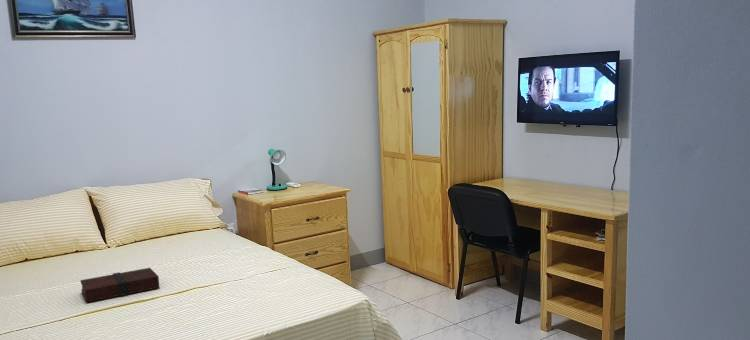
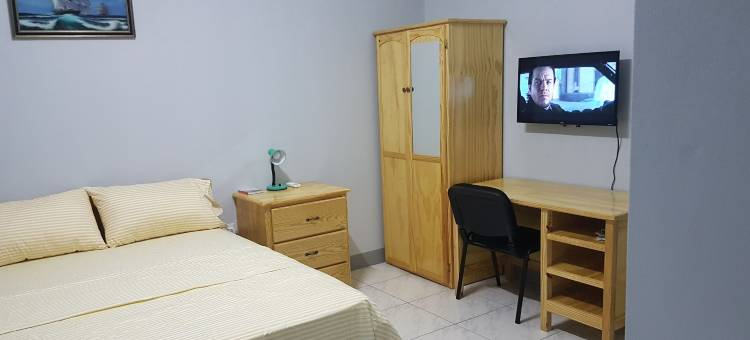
- book (120, 283)
